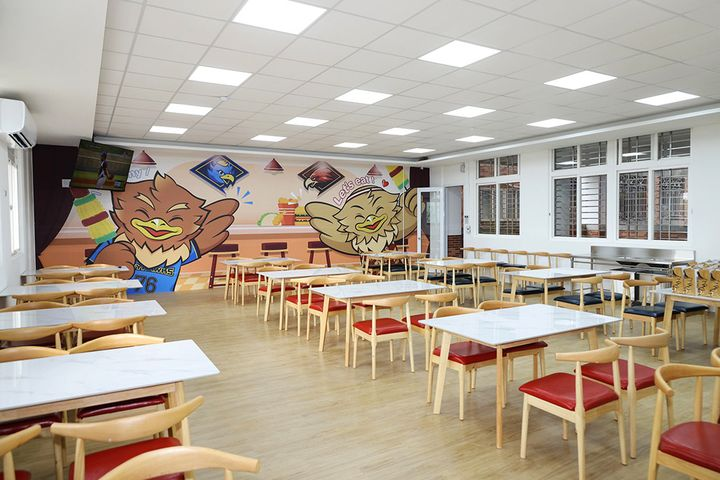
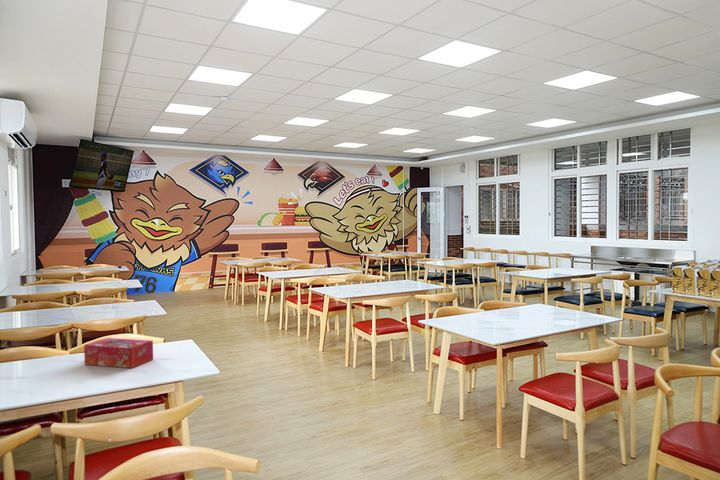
+ tissue box (119, 352)
